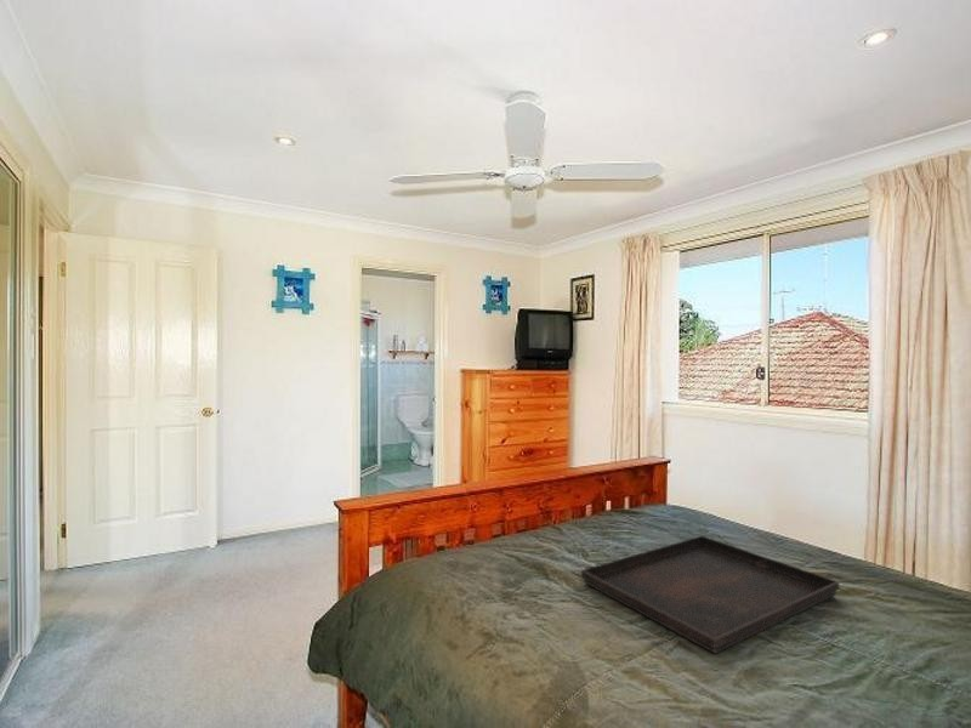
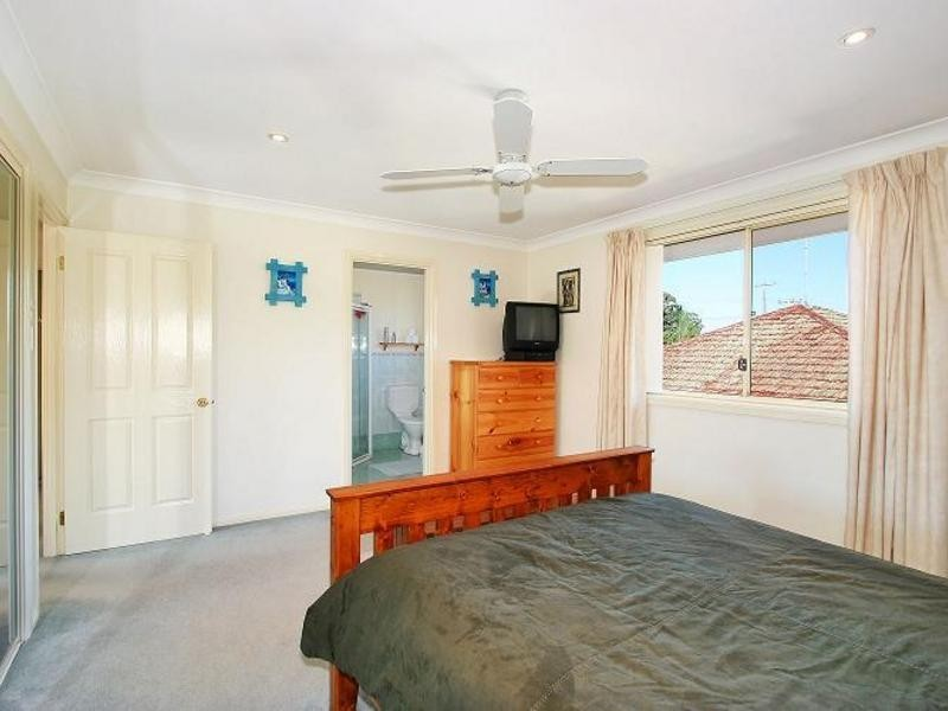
- serving tray (706, 582)
